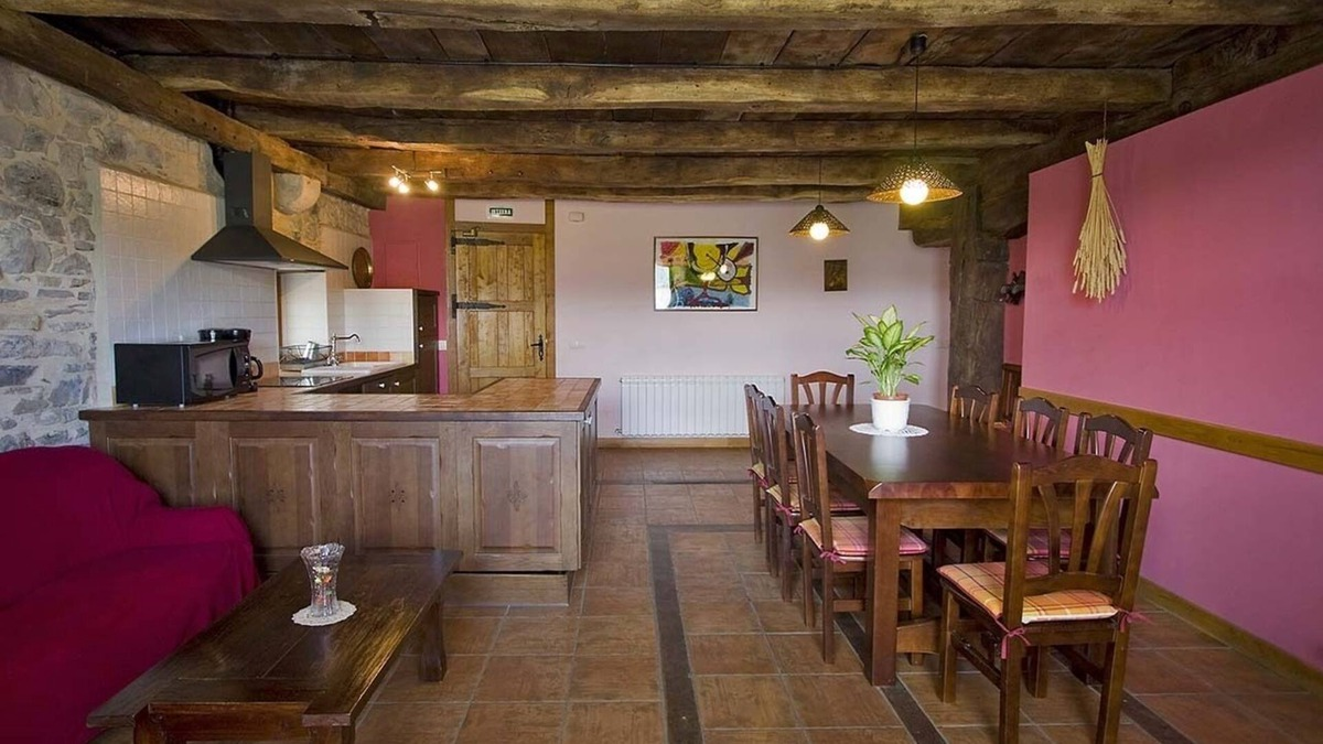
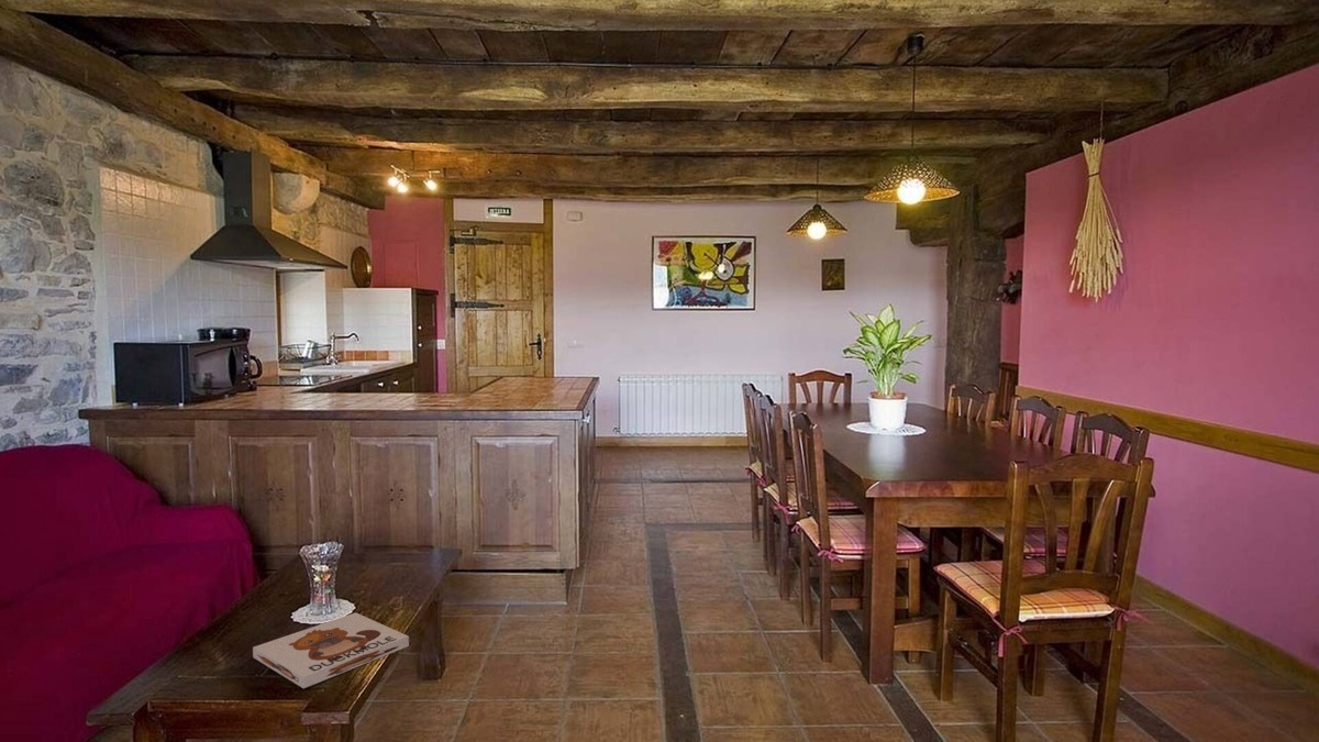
+ board game (332, 646)
